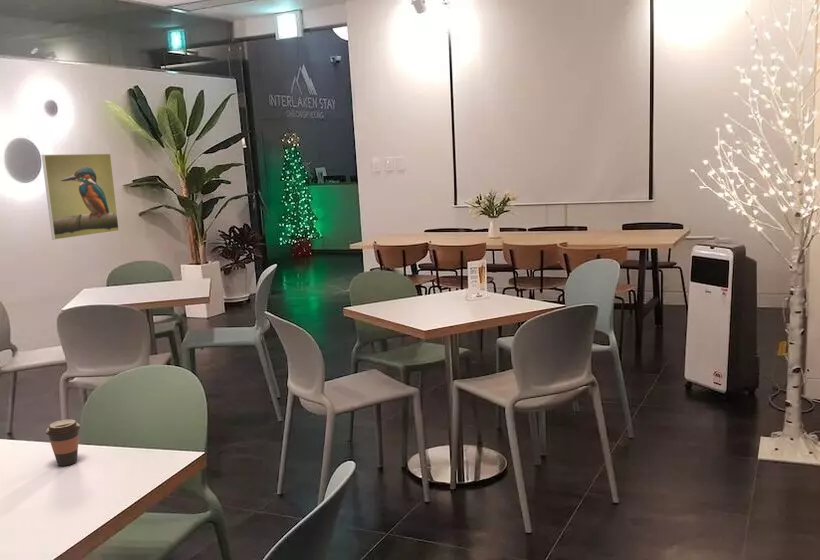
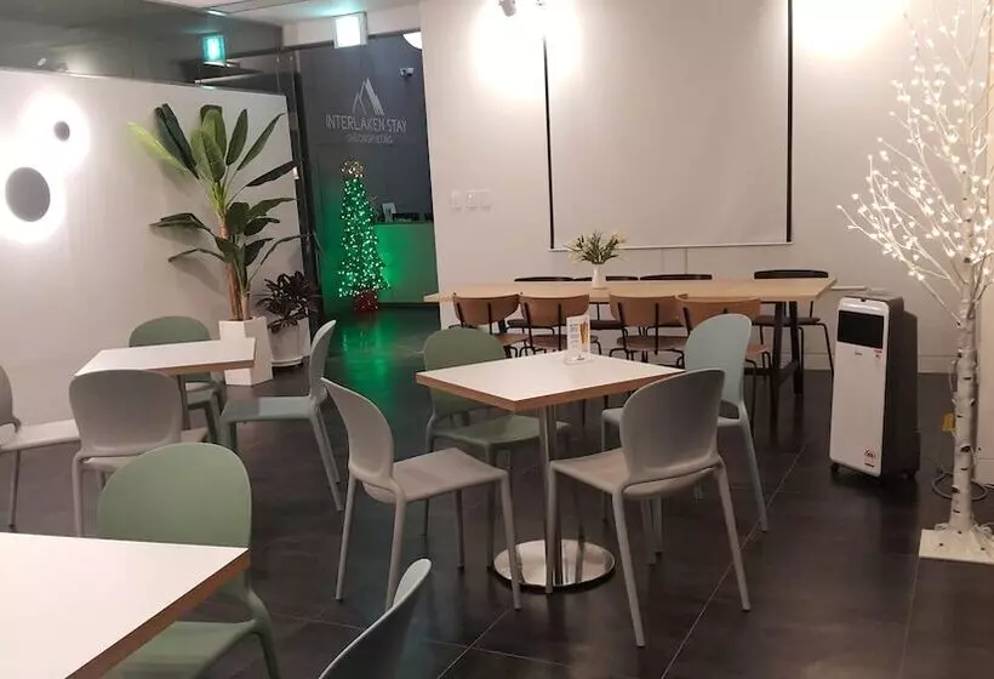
- coffee cup (64, 443)
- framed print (82, 195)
